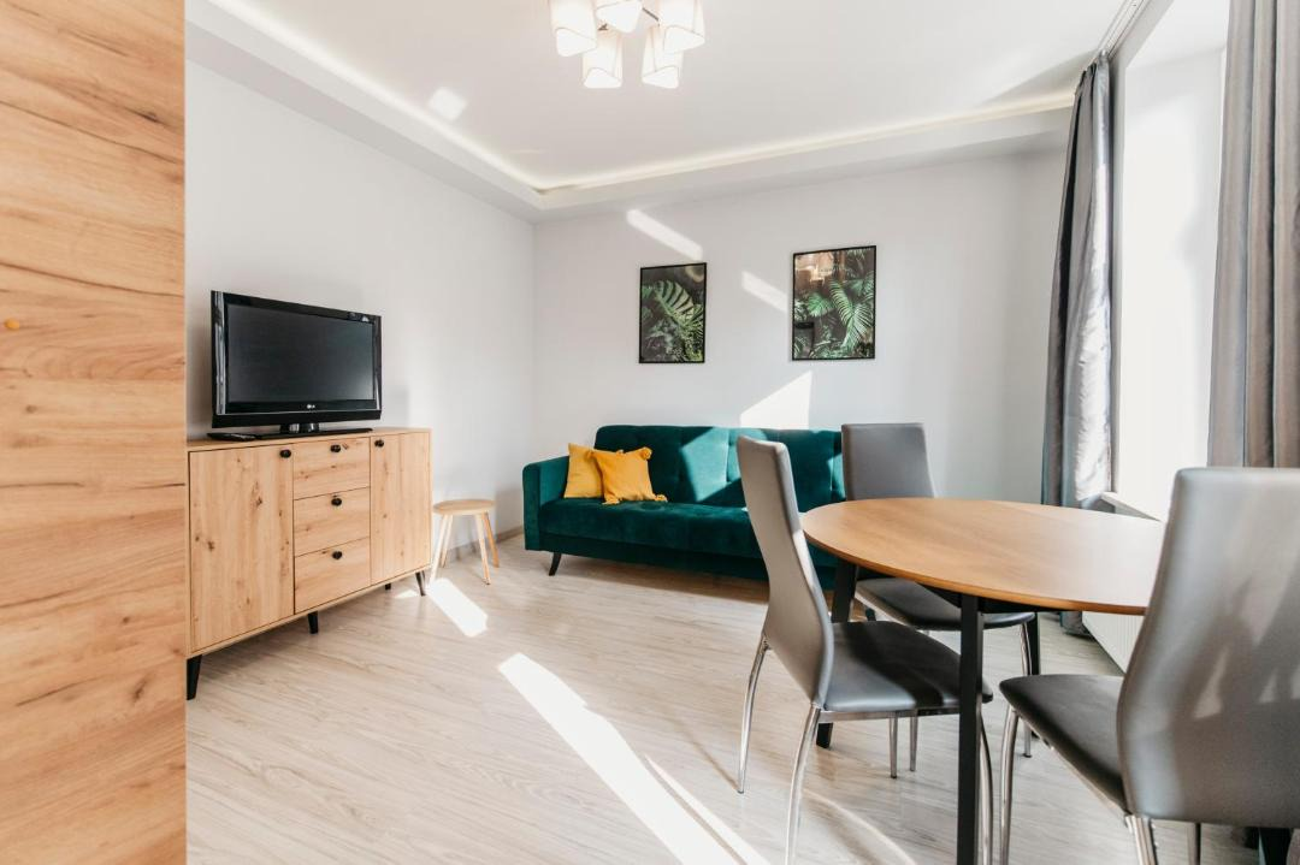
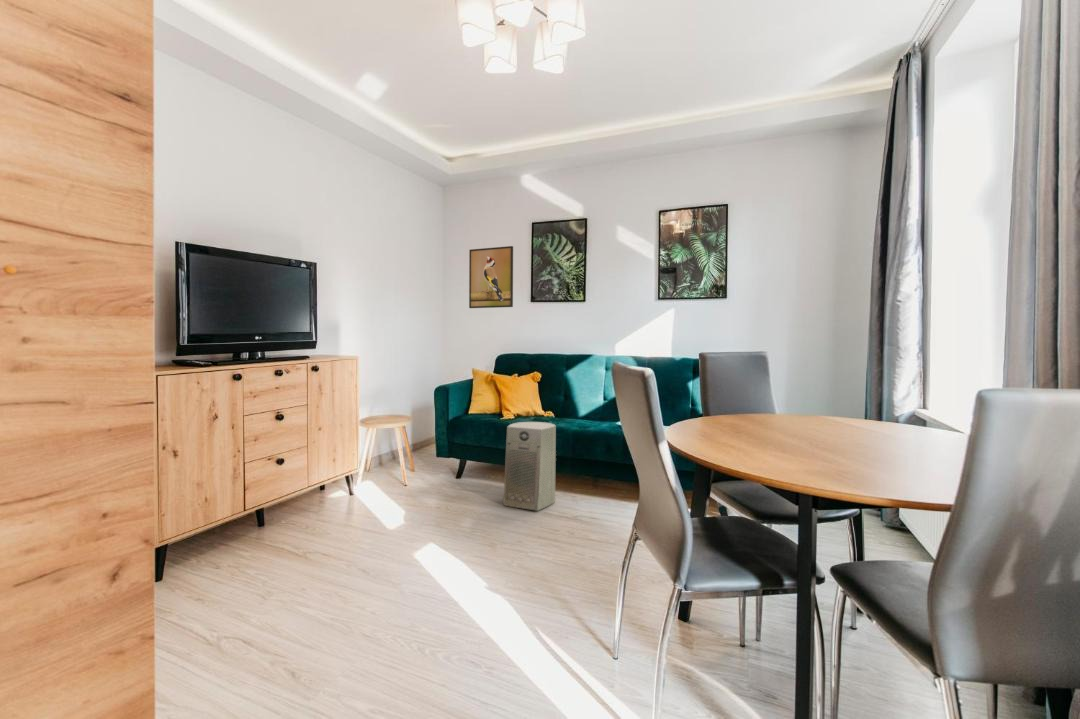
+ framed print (490, 277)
+ fan (532, 462)
